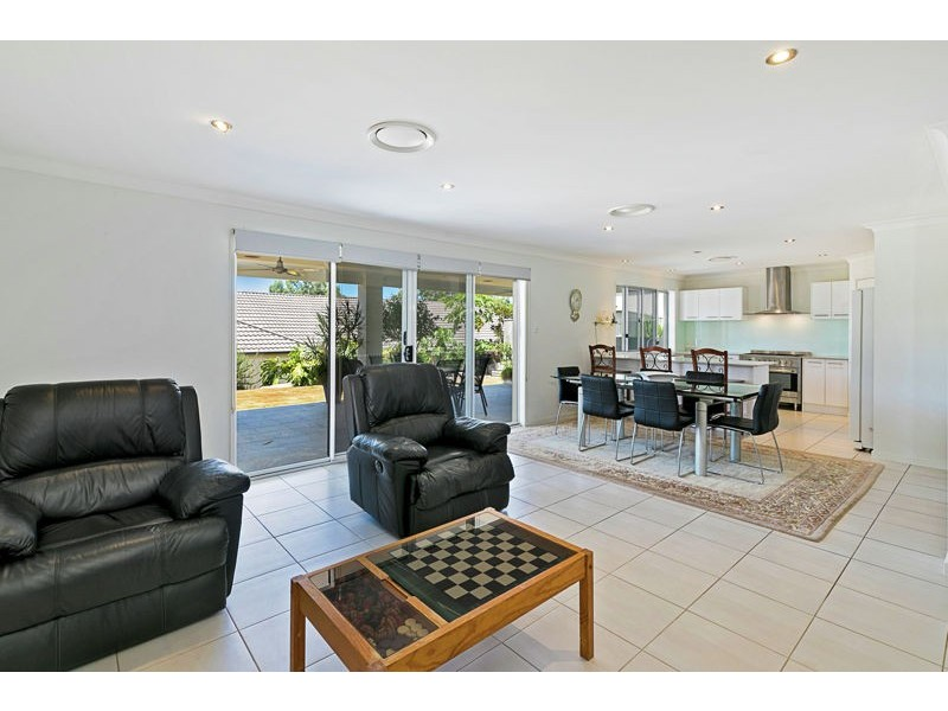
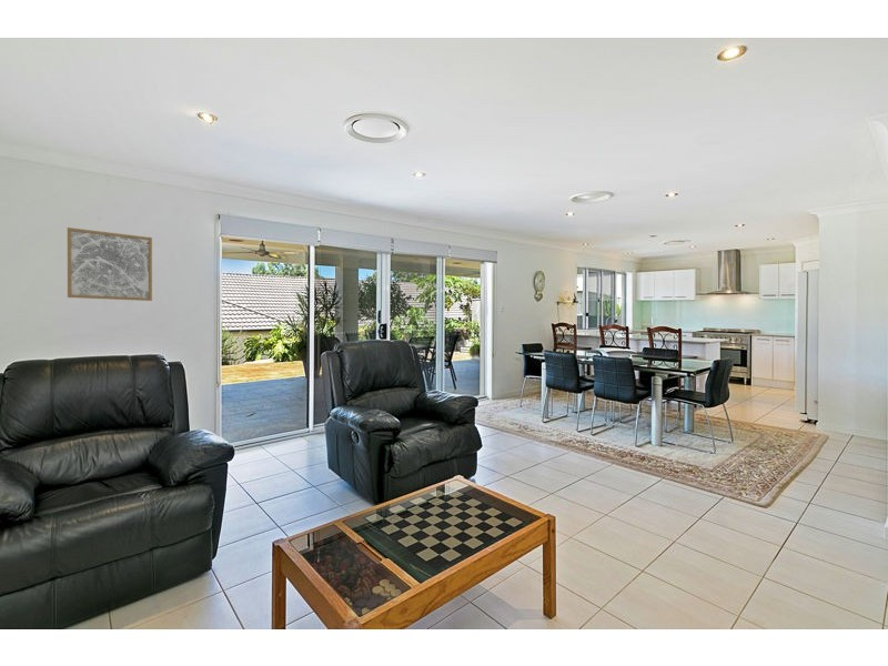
+ wall art (111, 265)
